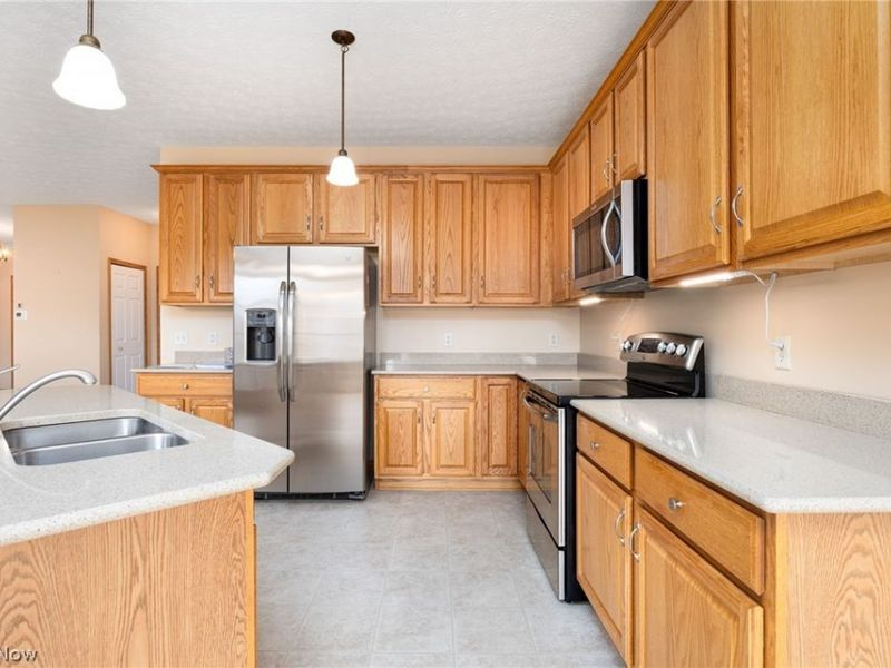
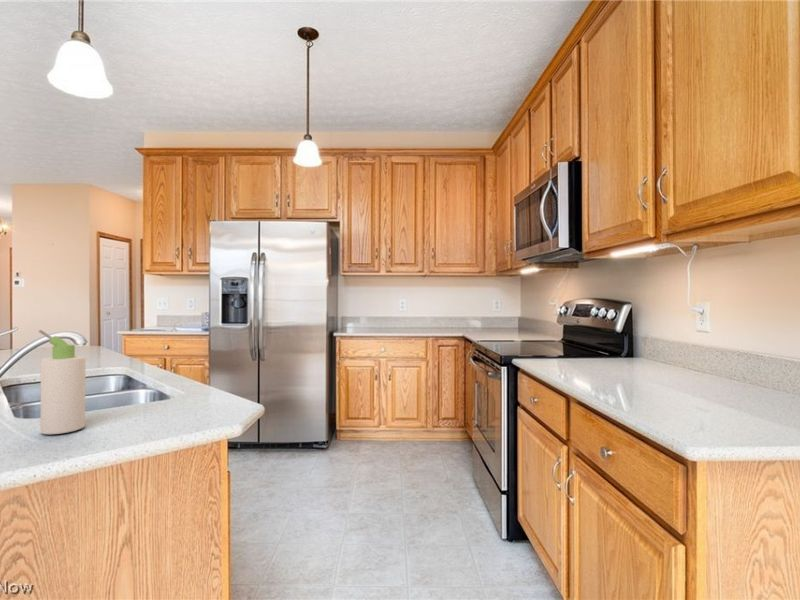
+ bottle (60, 379)
